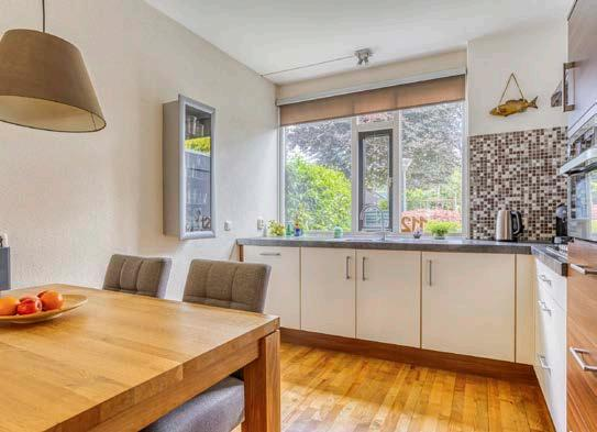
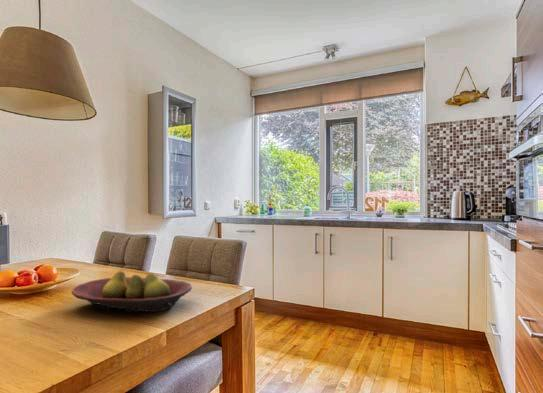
+ fruit bowl (133, 288)
